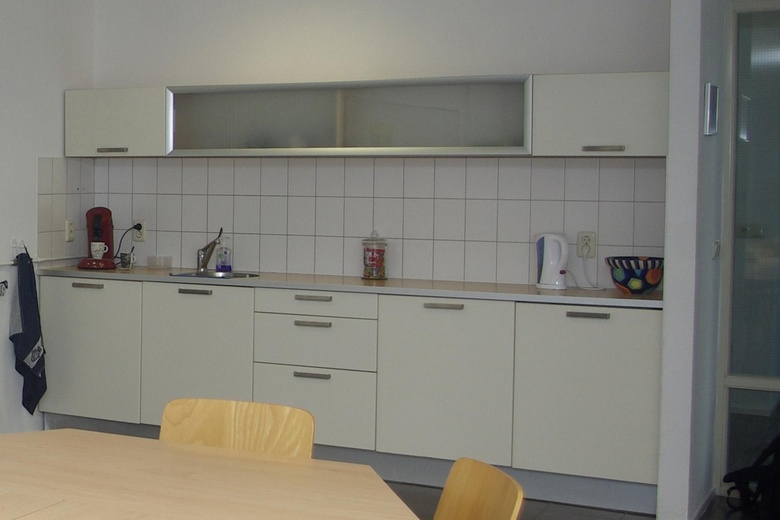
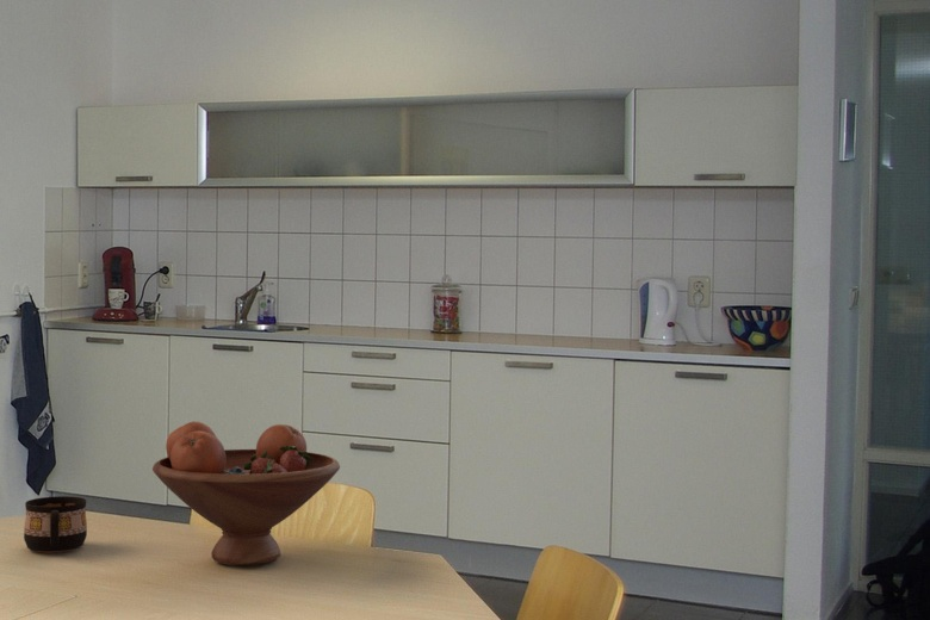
+ fruit bowl (247, 491)
+ cup (52, 525)
